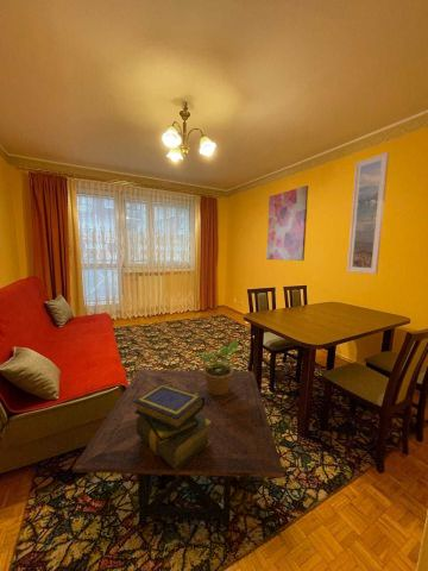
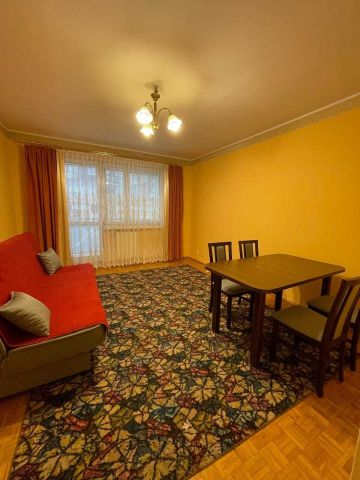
- wall art (285, 226)
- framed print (366, 217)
- potted plant (216, 366)
- side table (197, 453)
- stack of books (170, 419)
